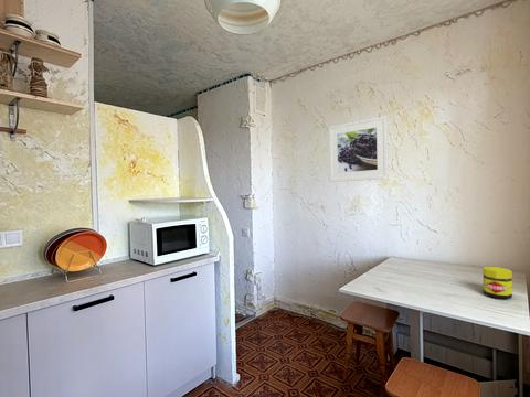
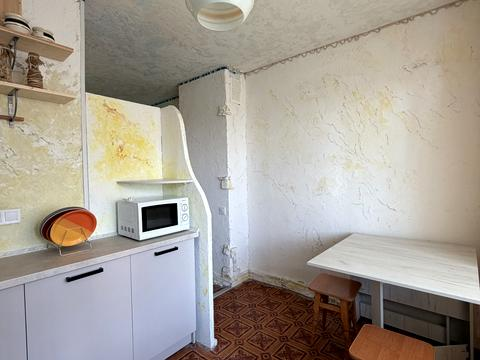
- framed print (356, 151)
- jar (497, 282)
